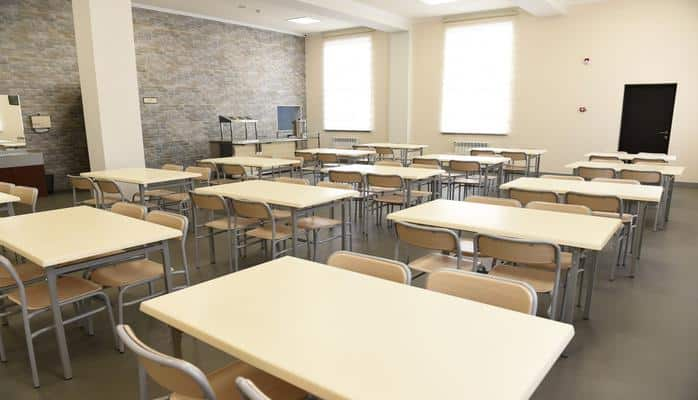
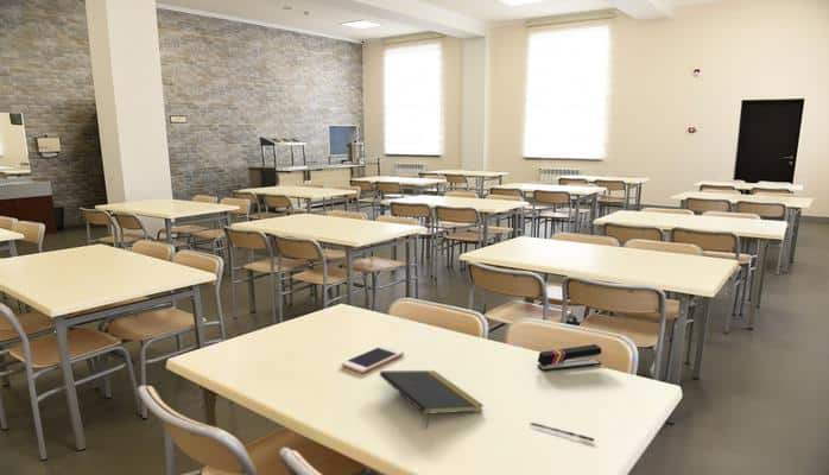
+ cell phone (373, 357)
+ stapler (569, 356)
+ notepad (429, 390)
+ pen (561, 431)
